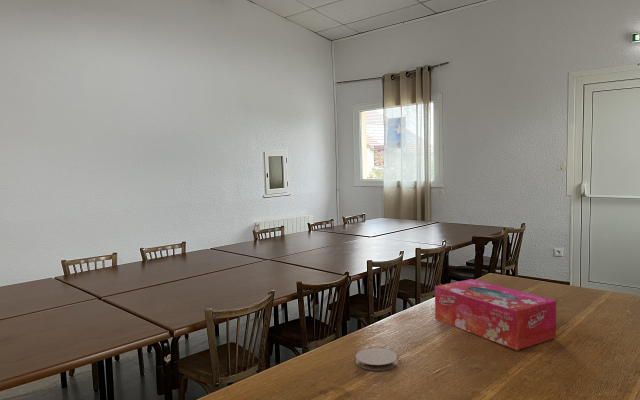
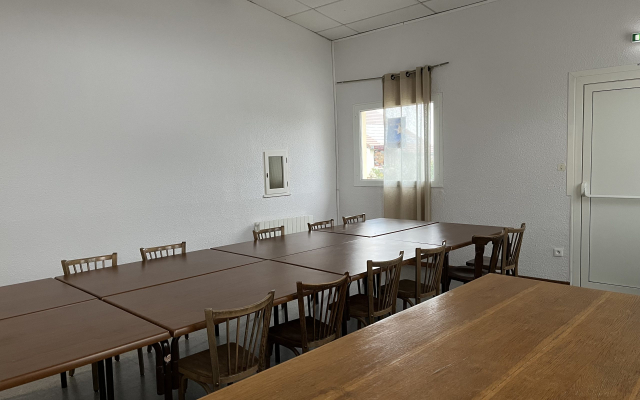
- coaster (376, 358)
- tissue box (491, 310)
